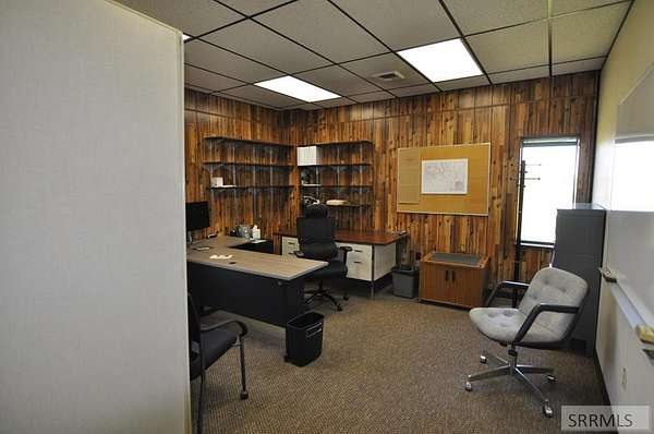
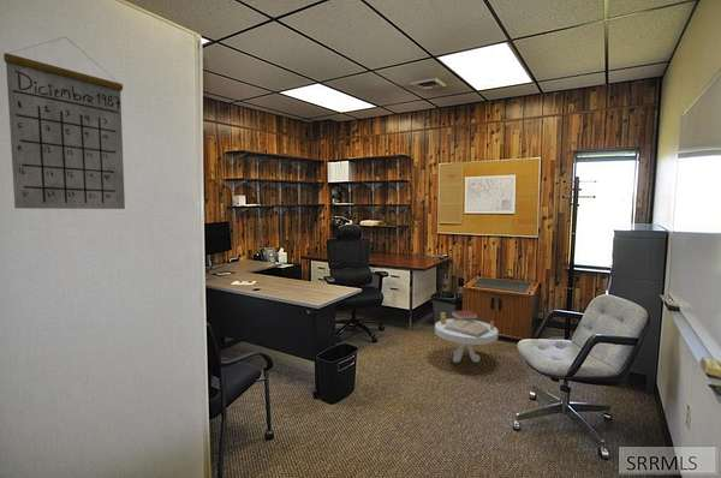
+ calendar (71, 124)
+ side table (465, 339)
